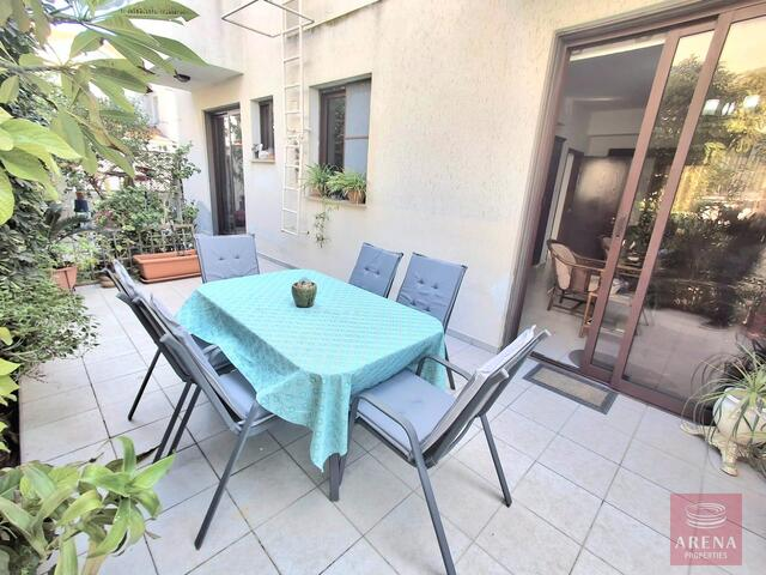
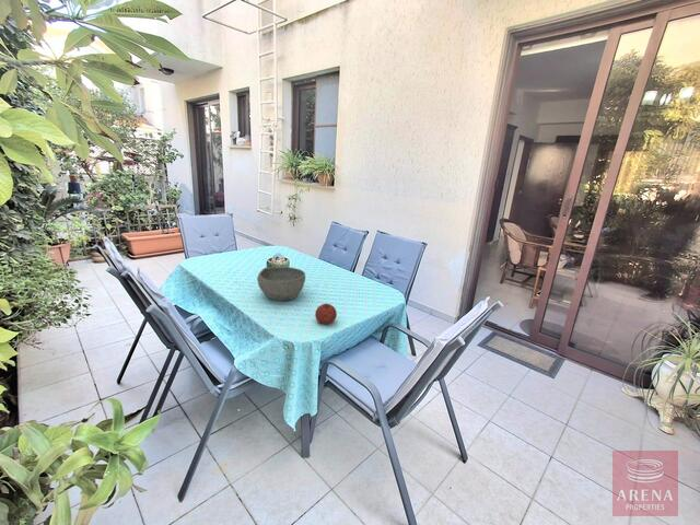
+ bowl (281, 283)
+ fruit (325, 312)
